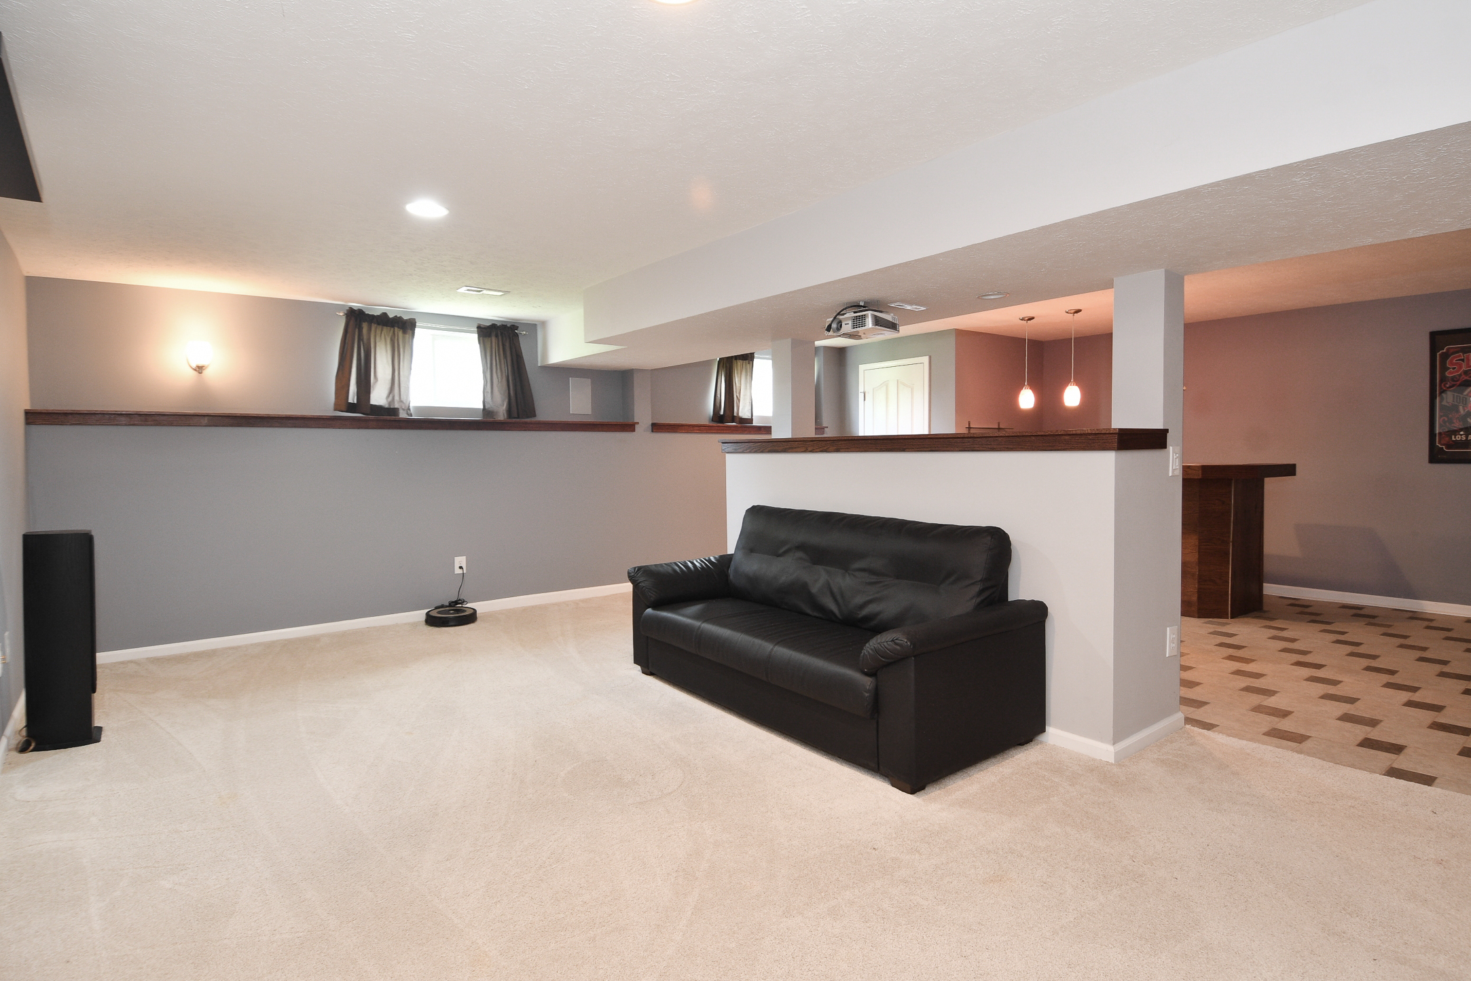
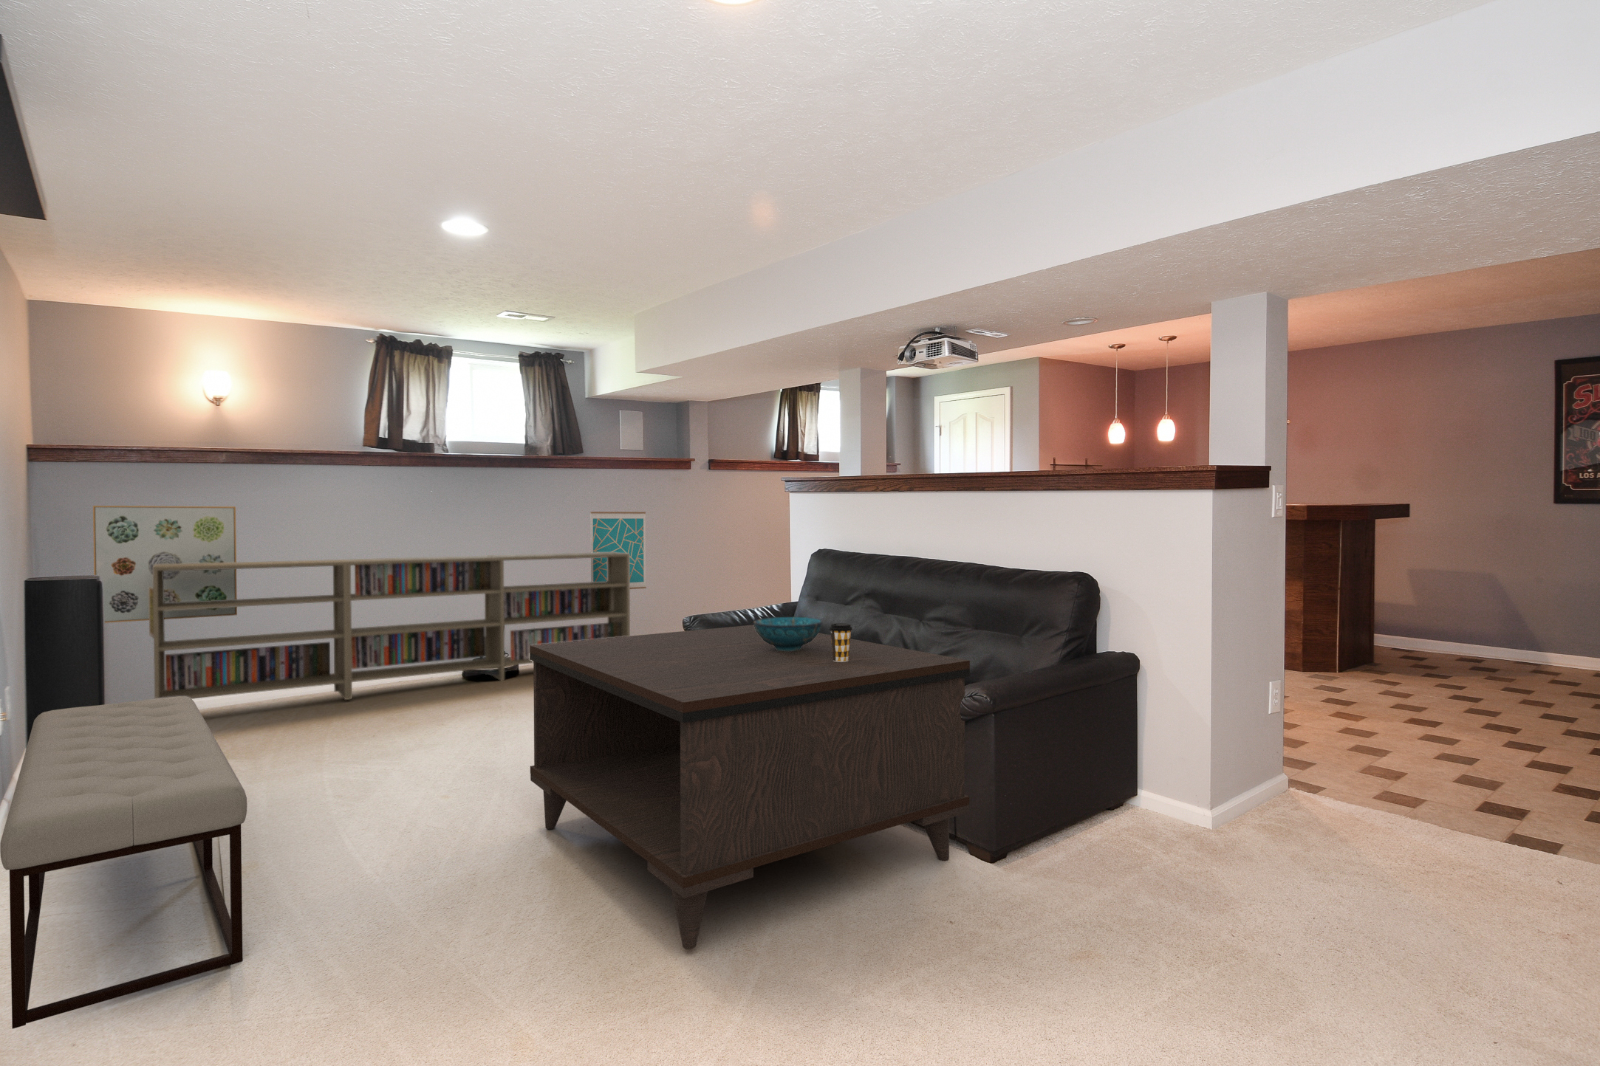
+ bookcase (421, 623)
+ wall art (618, 551)
+ bench (124, 816)
+ coffee cup (840, 641)
+ decorative bowl (788, 634)
+ coffee table (737, 747)
+ wall art (168, 563)
